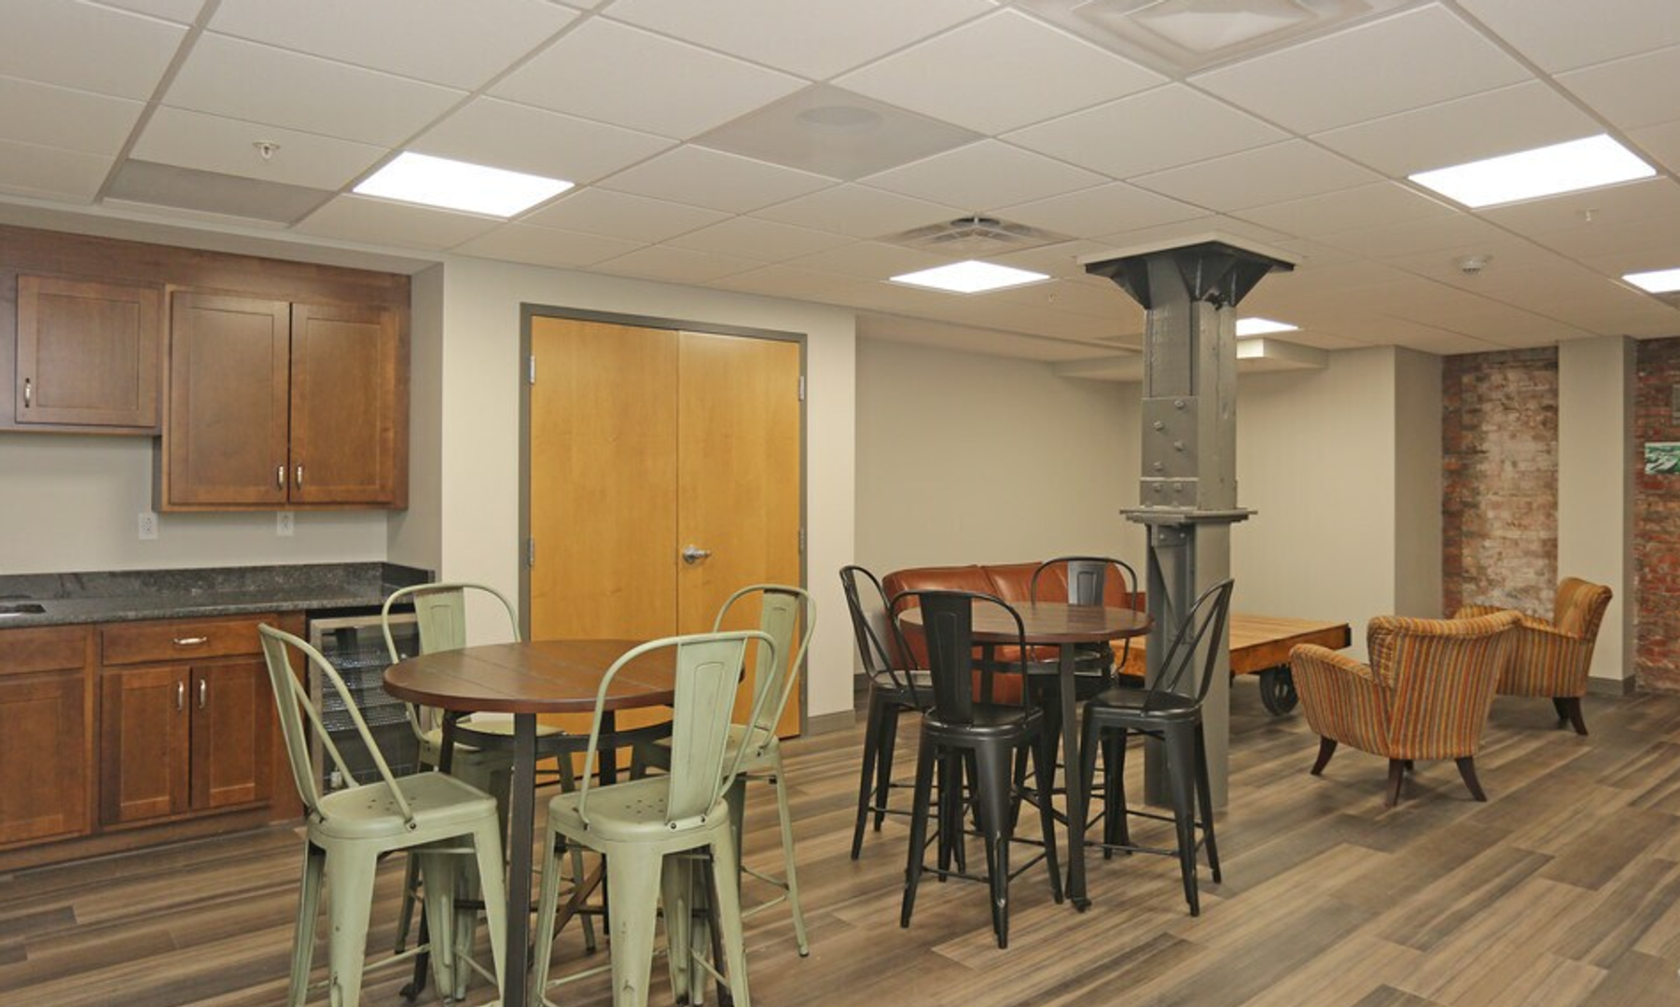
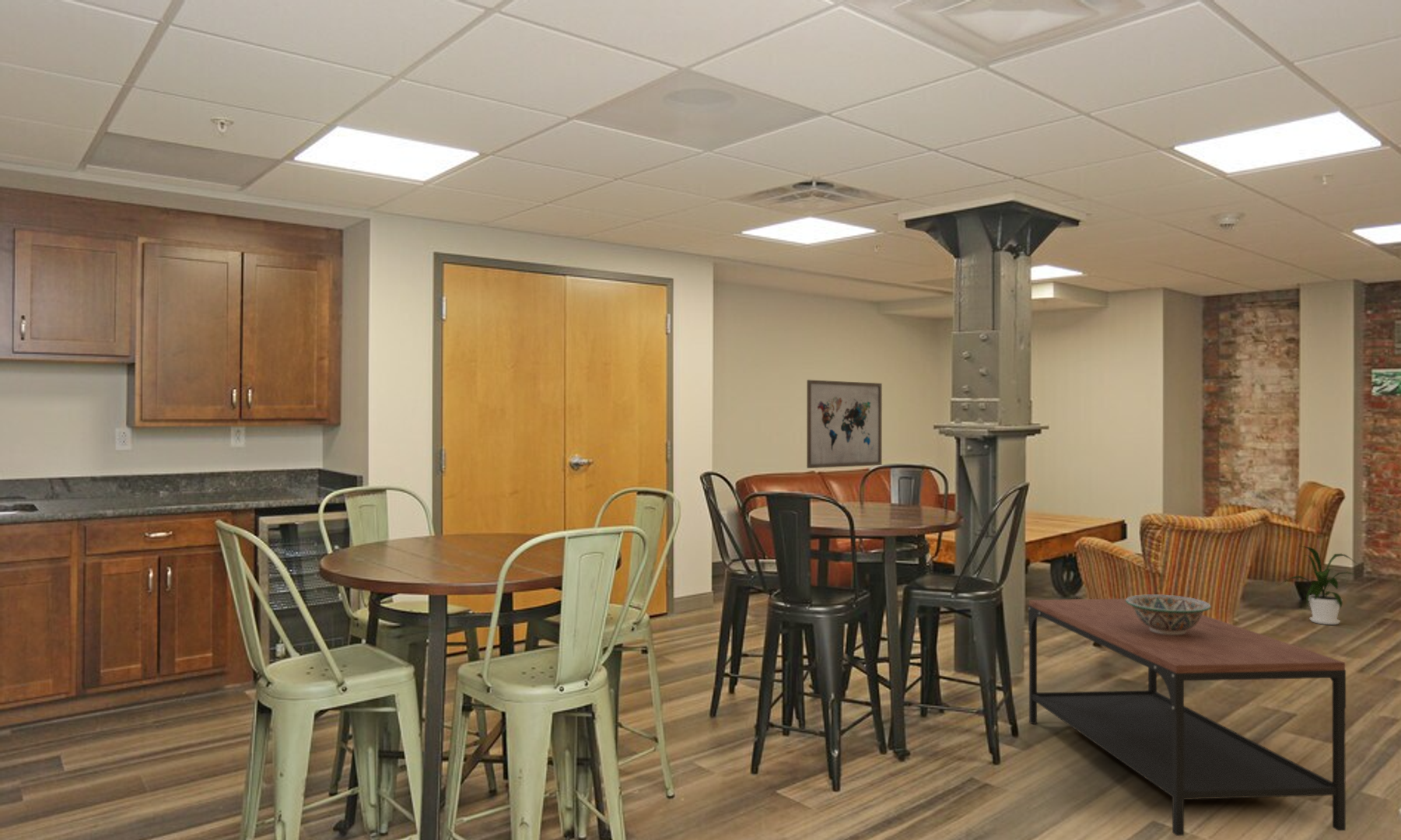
+ house plant (1323, 584)
+ wall art (846, 424)
+ decorative bowl (1167, 615)
+ coffee table (1163, 698)
